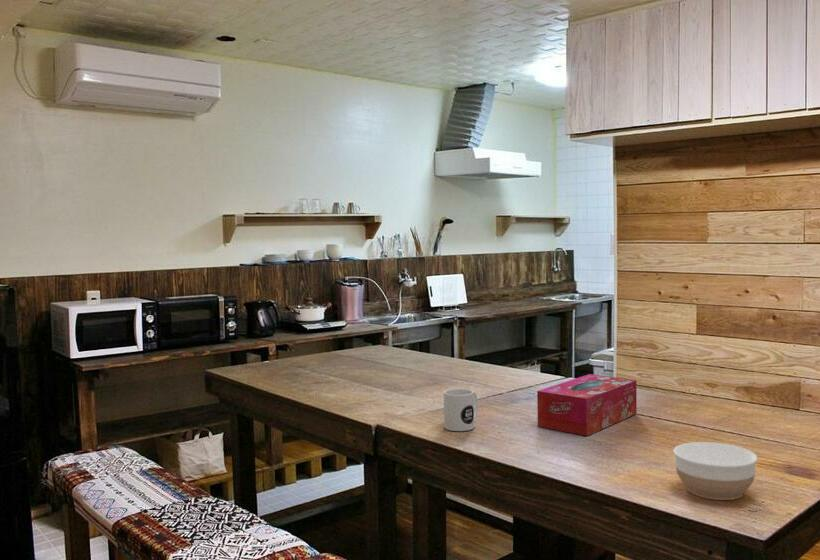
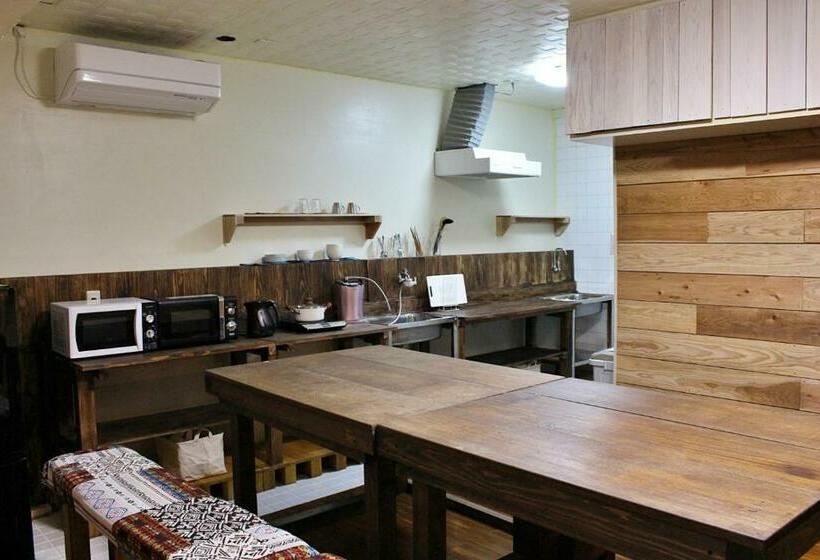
- mug (463, 408)
- tissue box (588, 402)
- bowl (714, 471)
